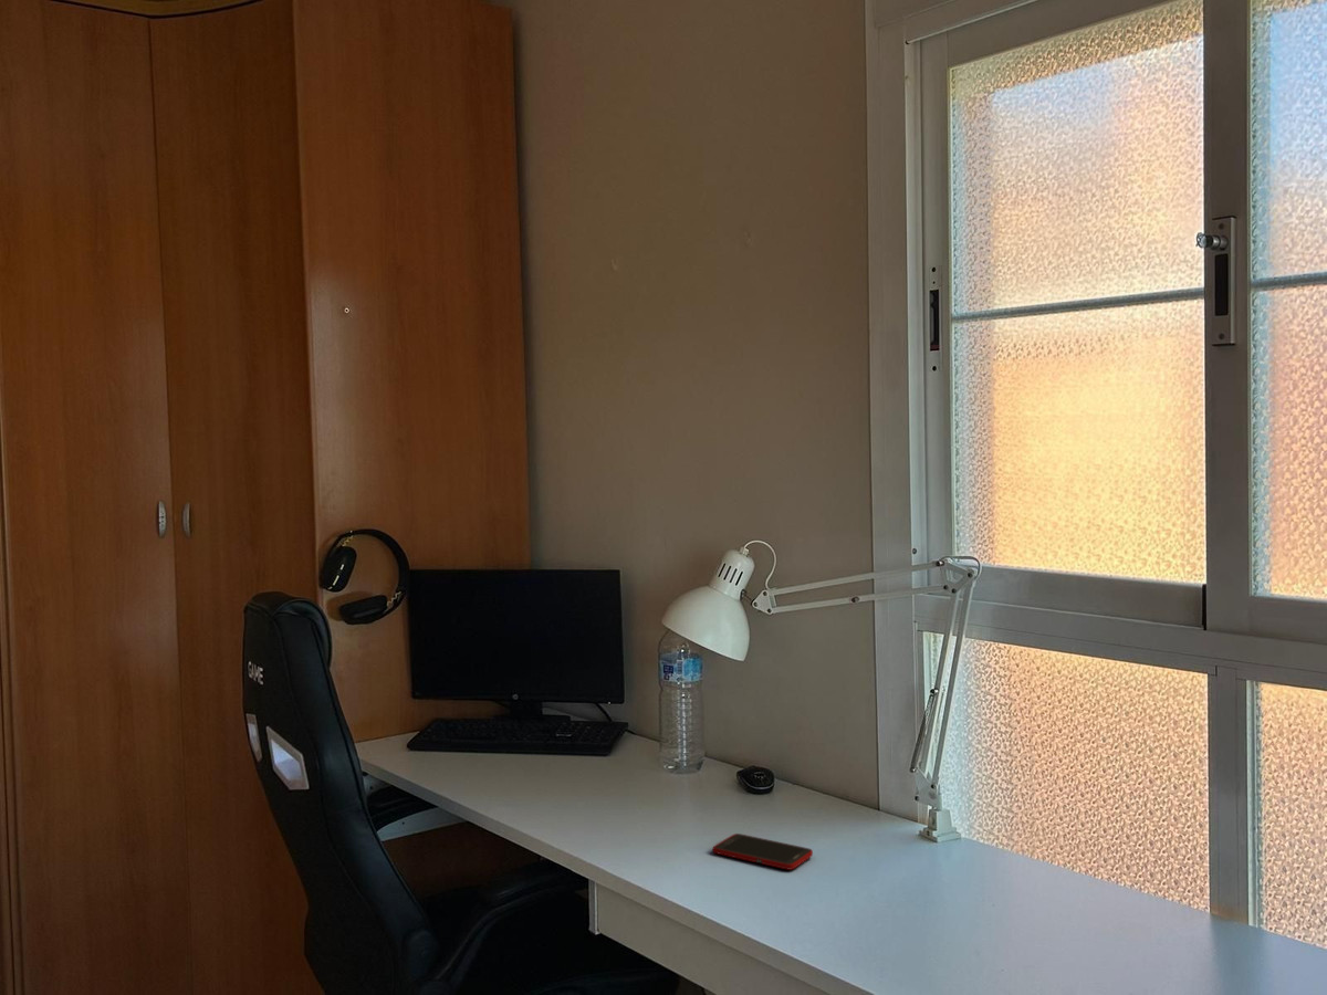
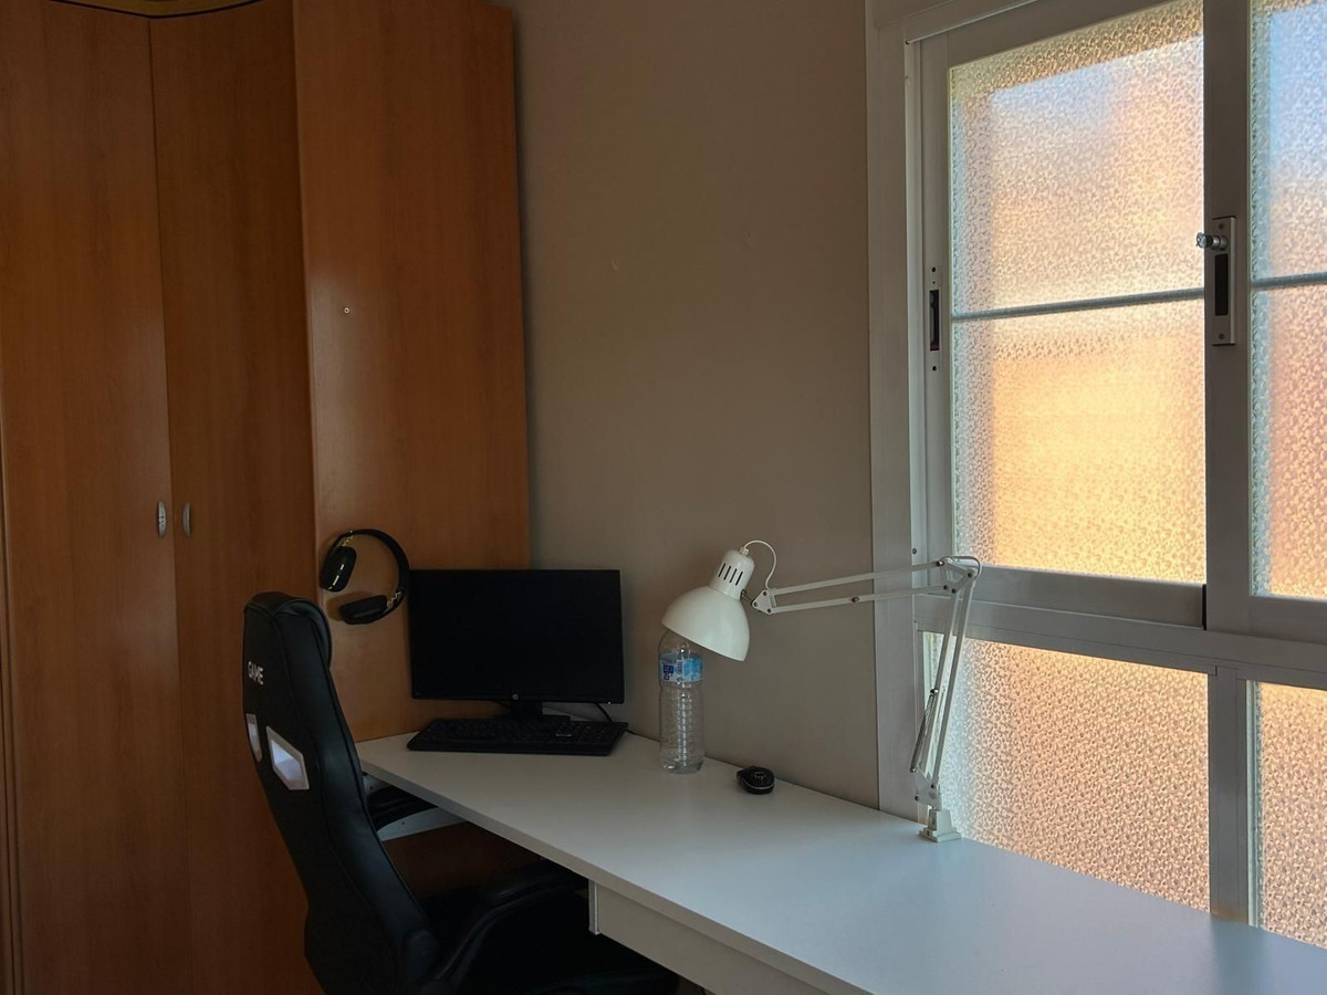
- cell phone (762, 851)
